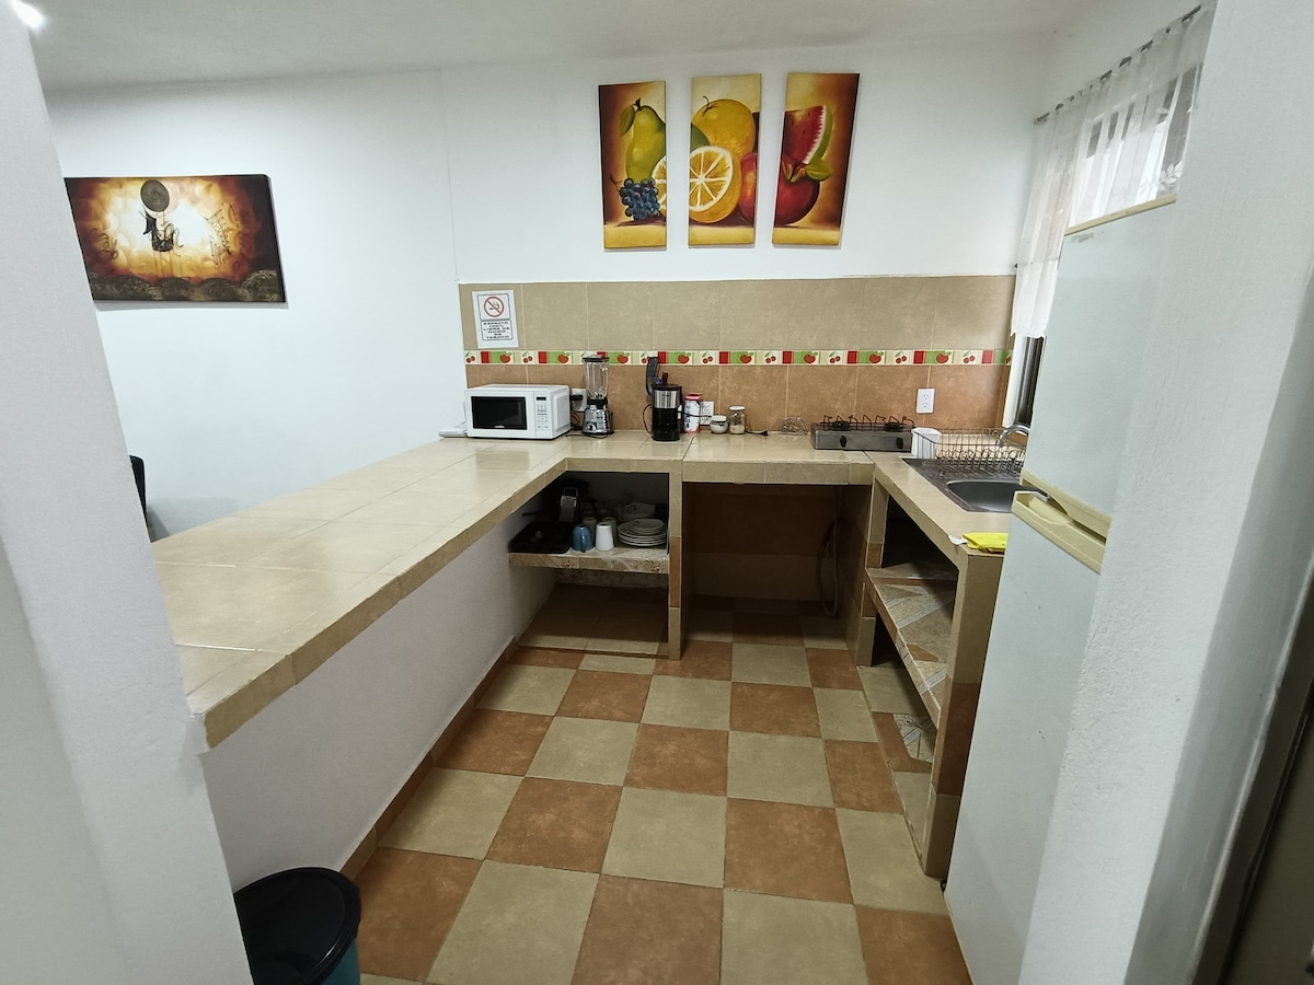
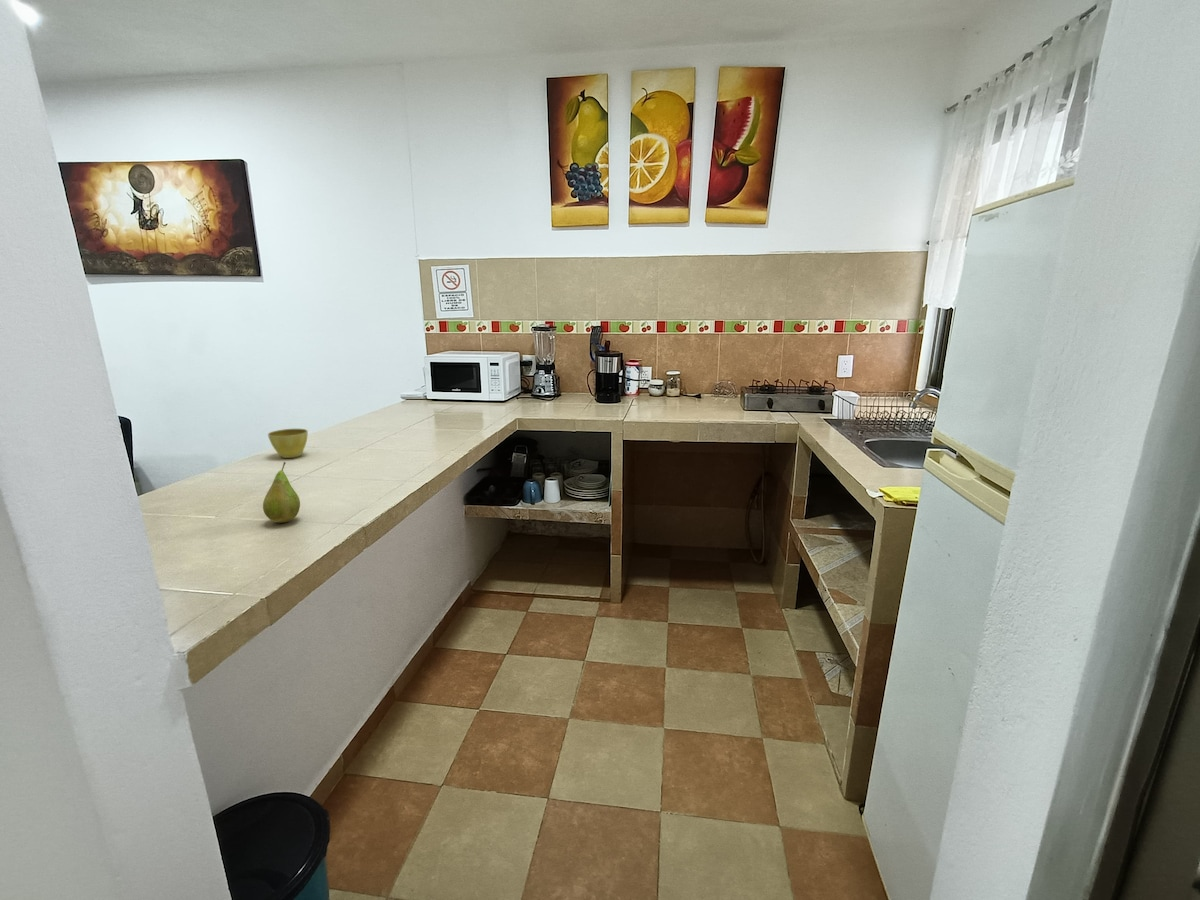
+ fruit (280, 493)
+ flower pot (289, 444)
